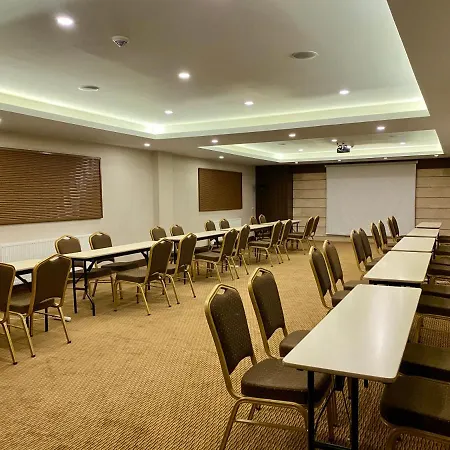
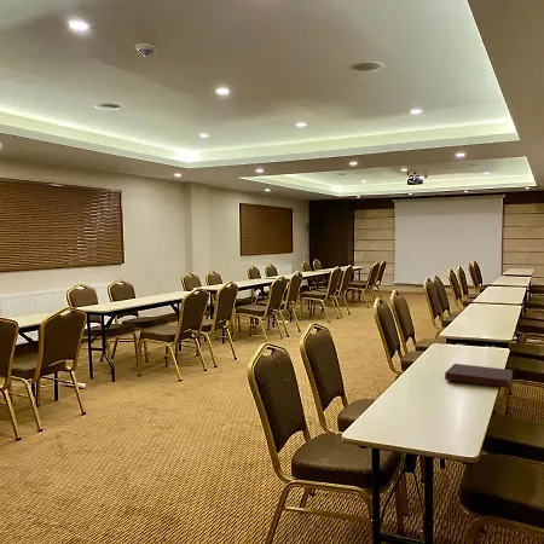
+ notebook (479, 375)
